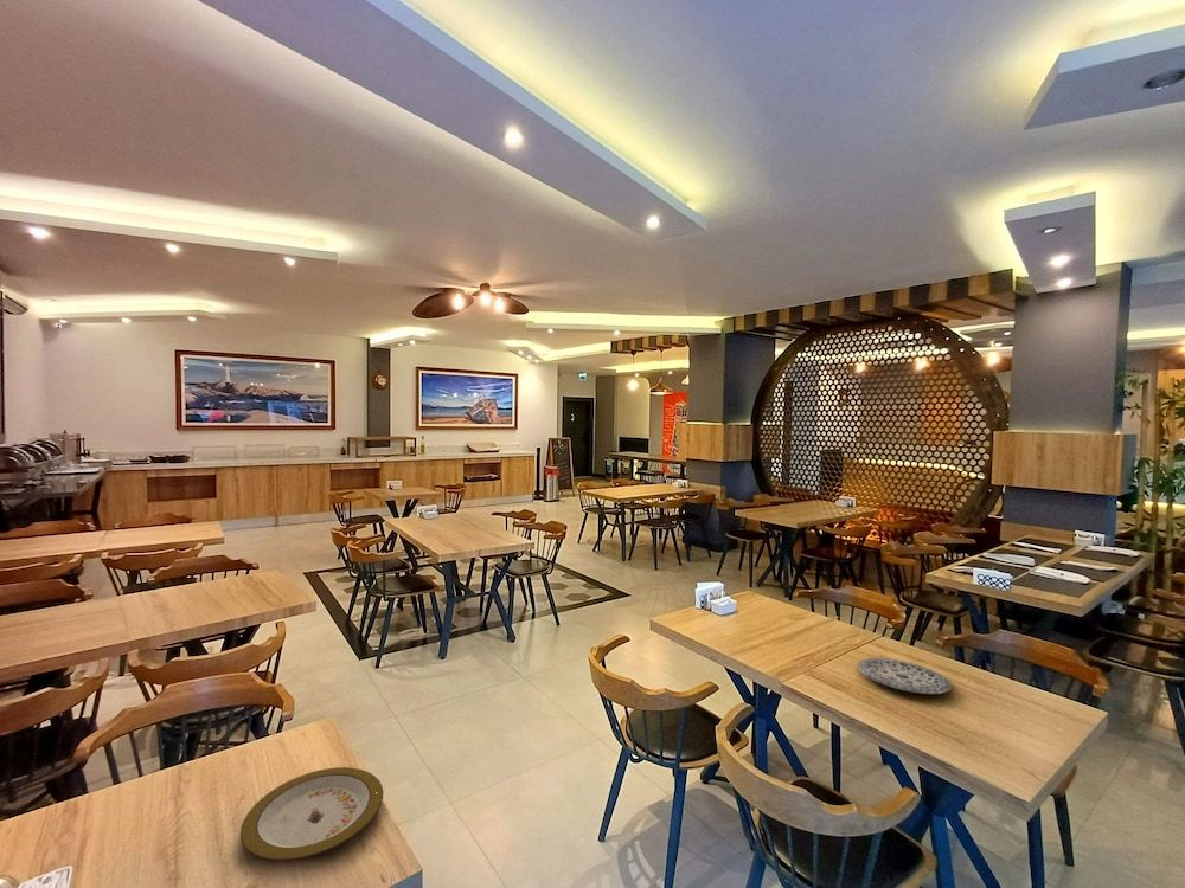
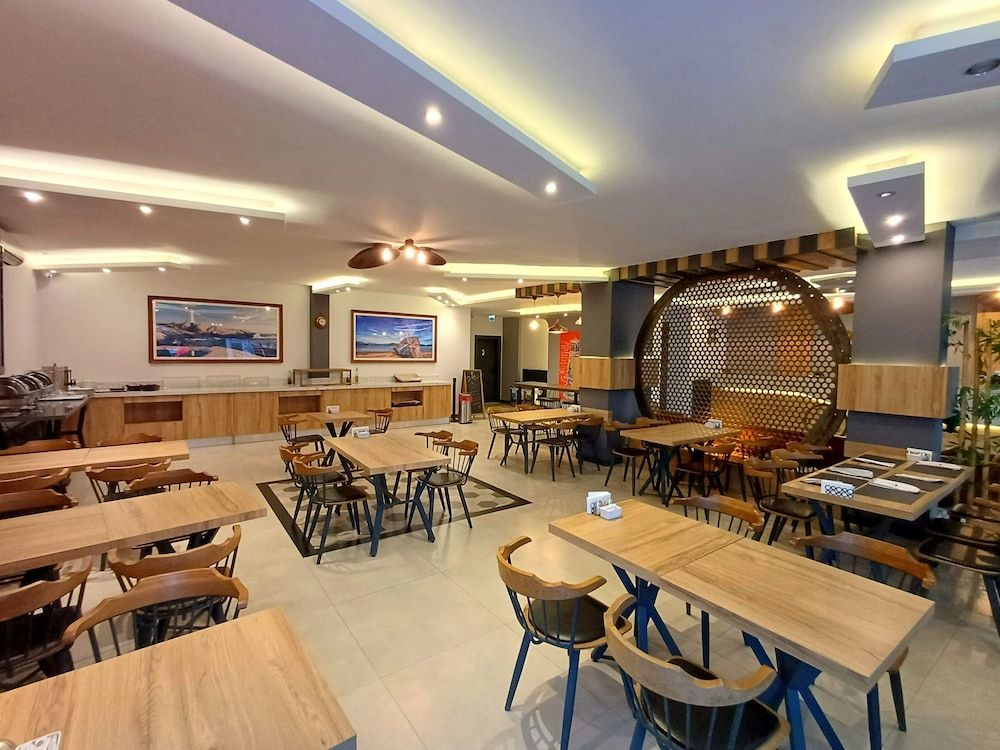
- plate (902, 675)
- plate (315, 812)
